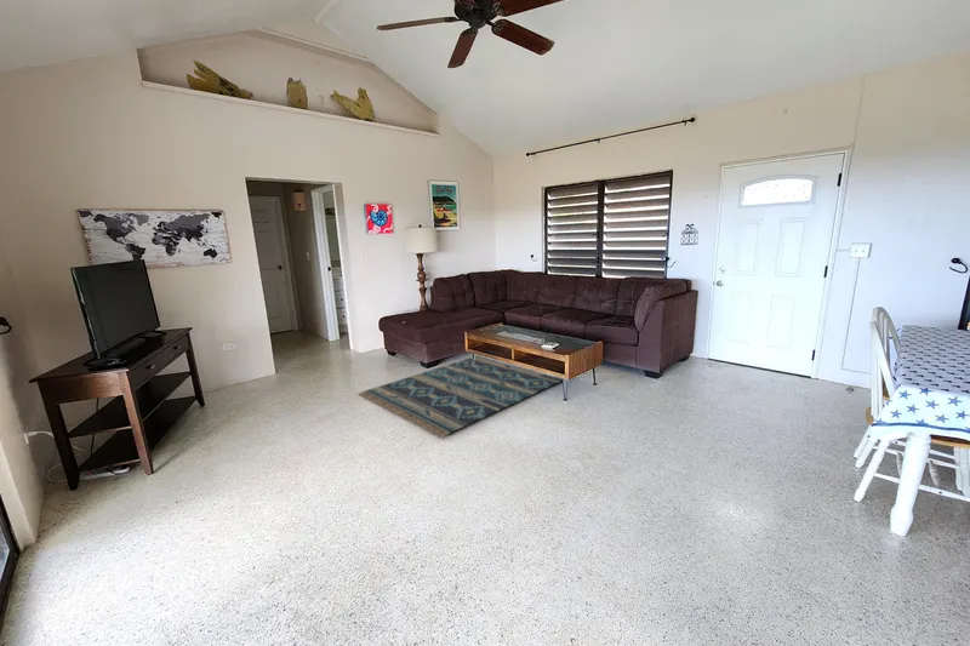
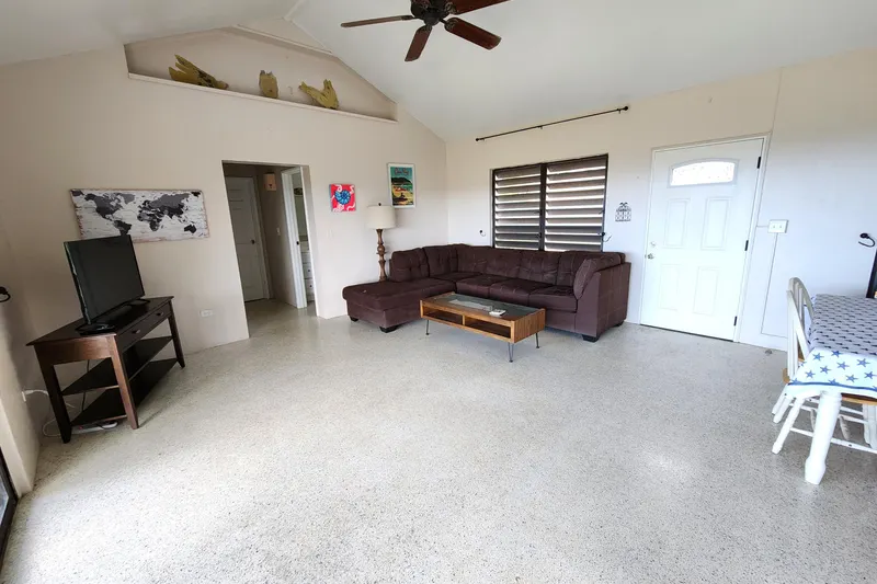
- rug (483, 378)
